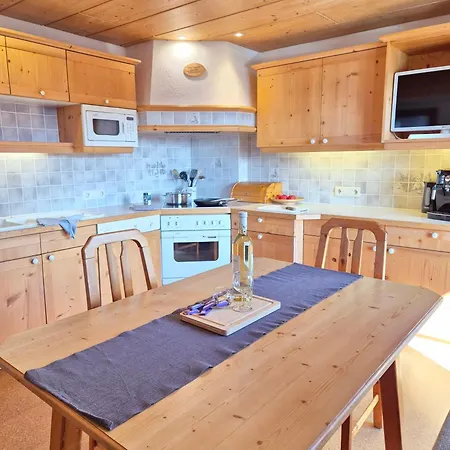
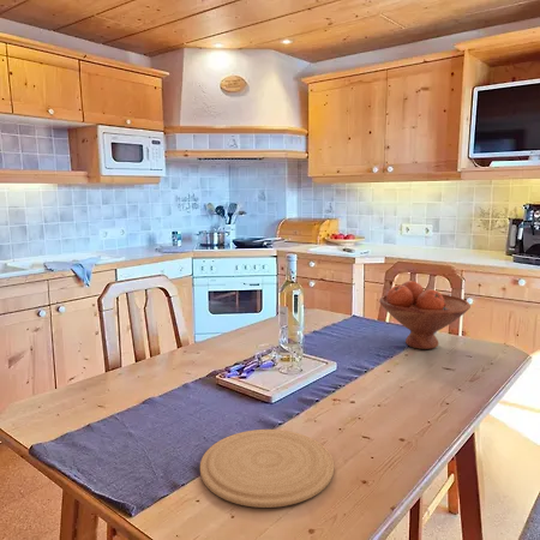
+ fruit bowl (422, 314)
+ plate (266, 462)
